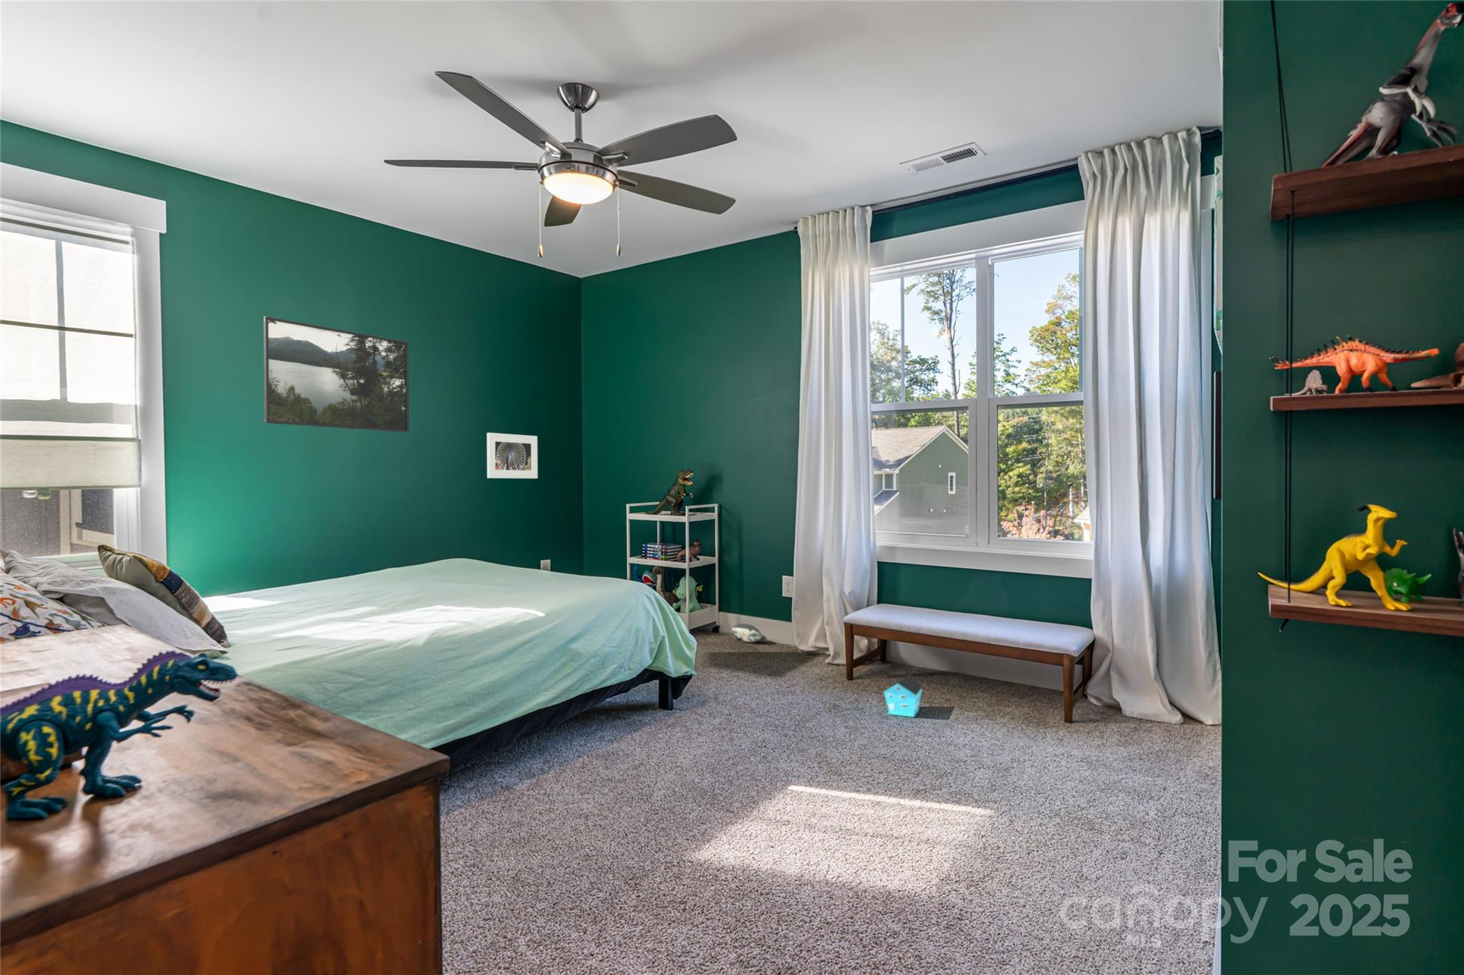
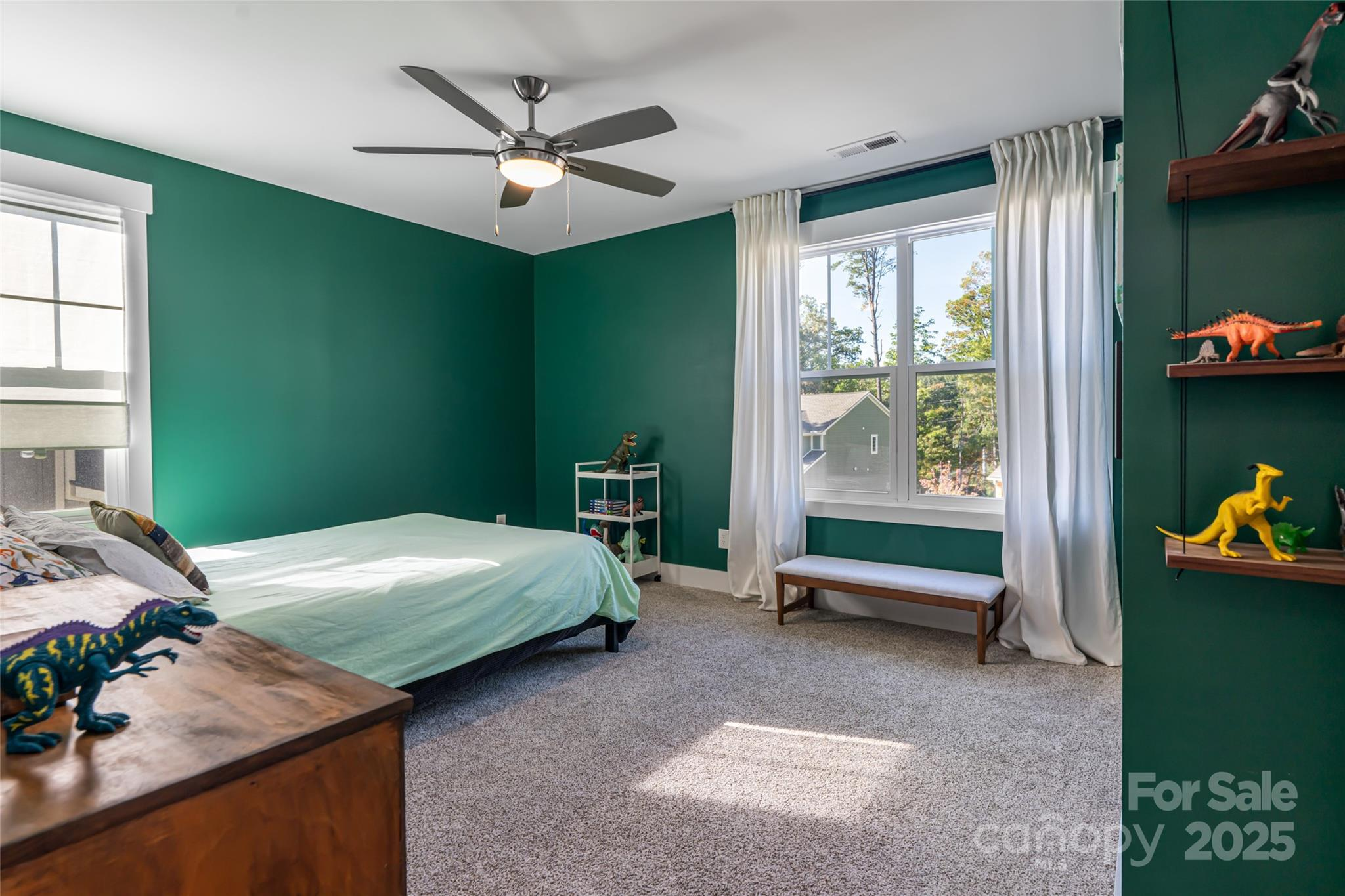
- toy house (903, 695)
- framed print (342, 379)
- plush toy (748, 632)
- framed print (513, 456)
